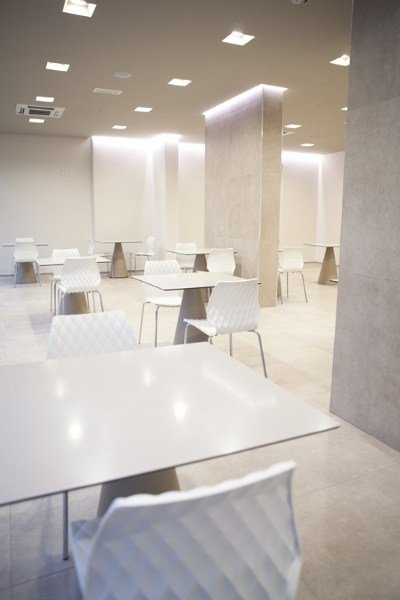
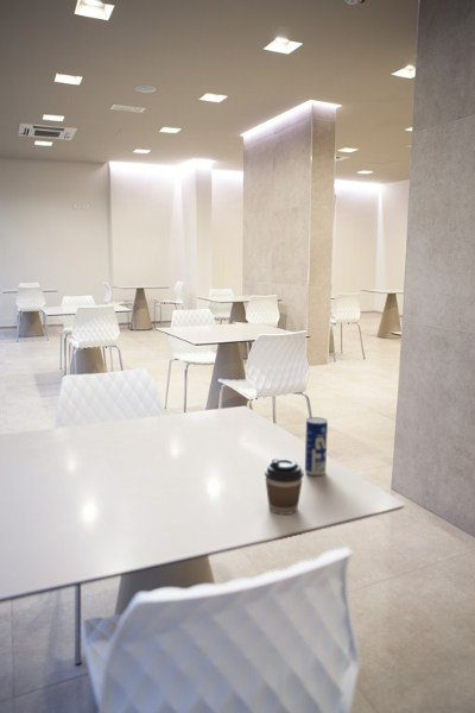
+ coffee cup (283, 484)
+ beverage can (316, 446)
